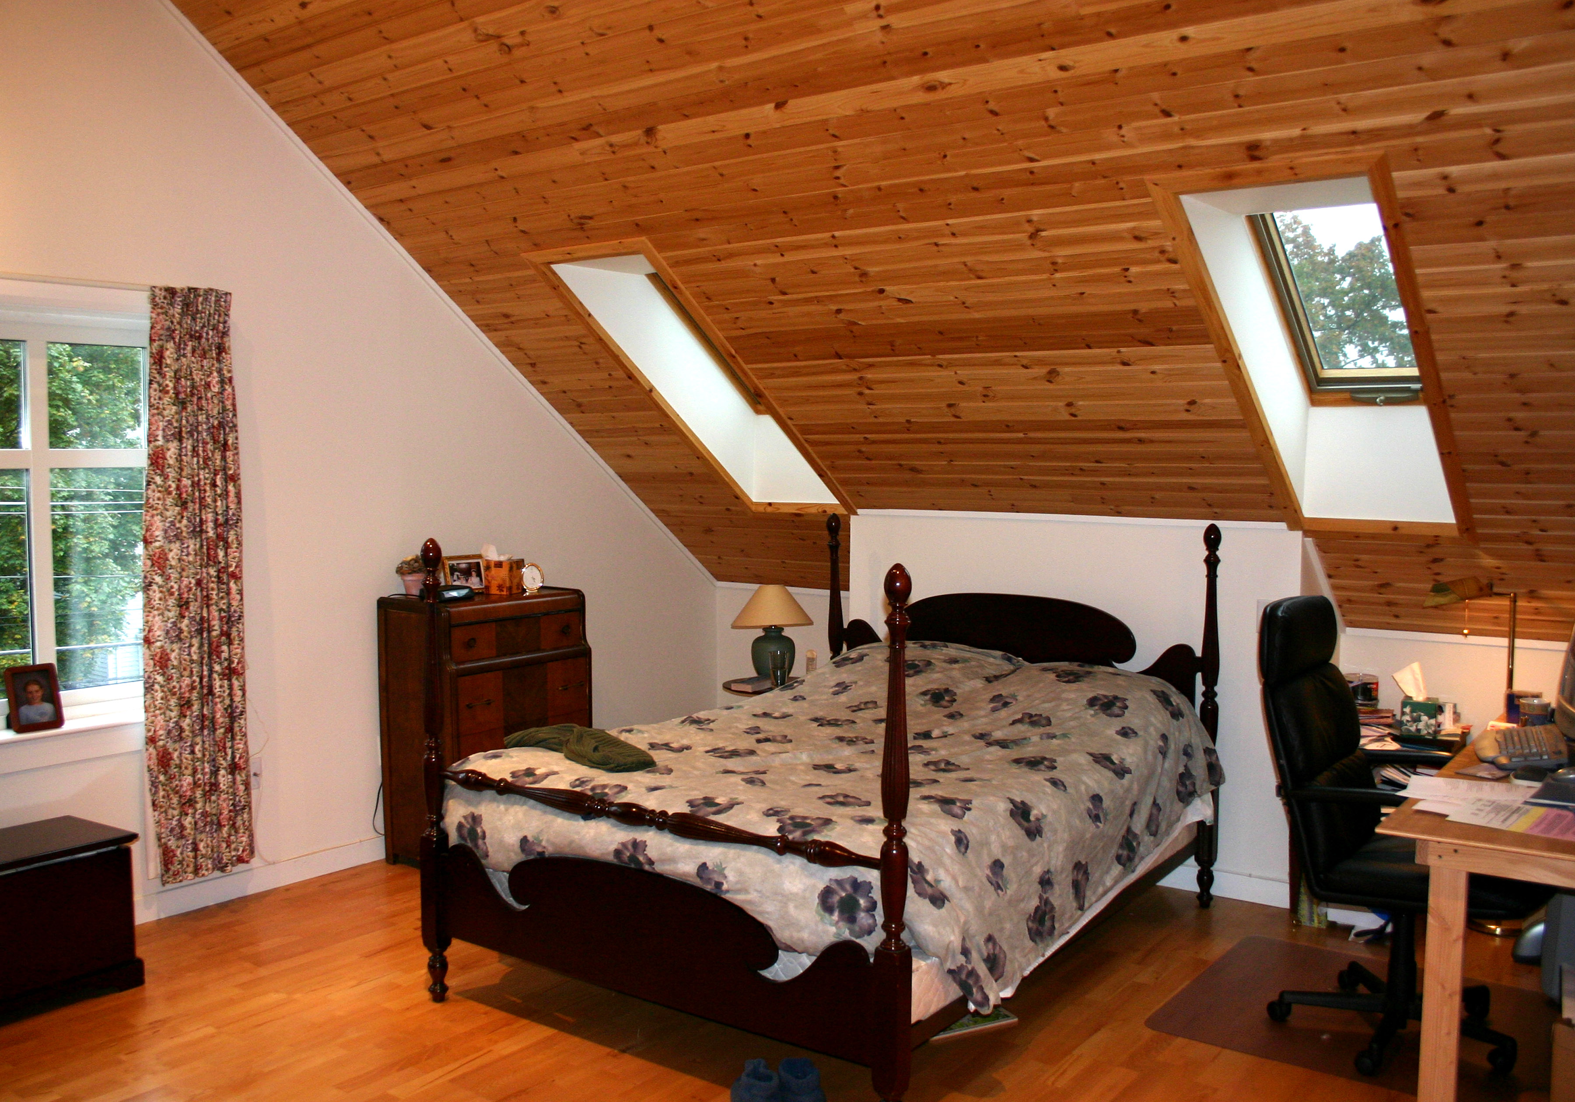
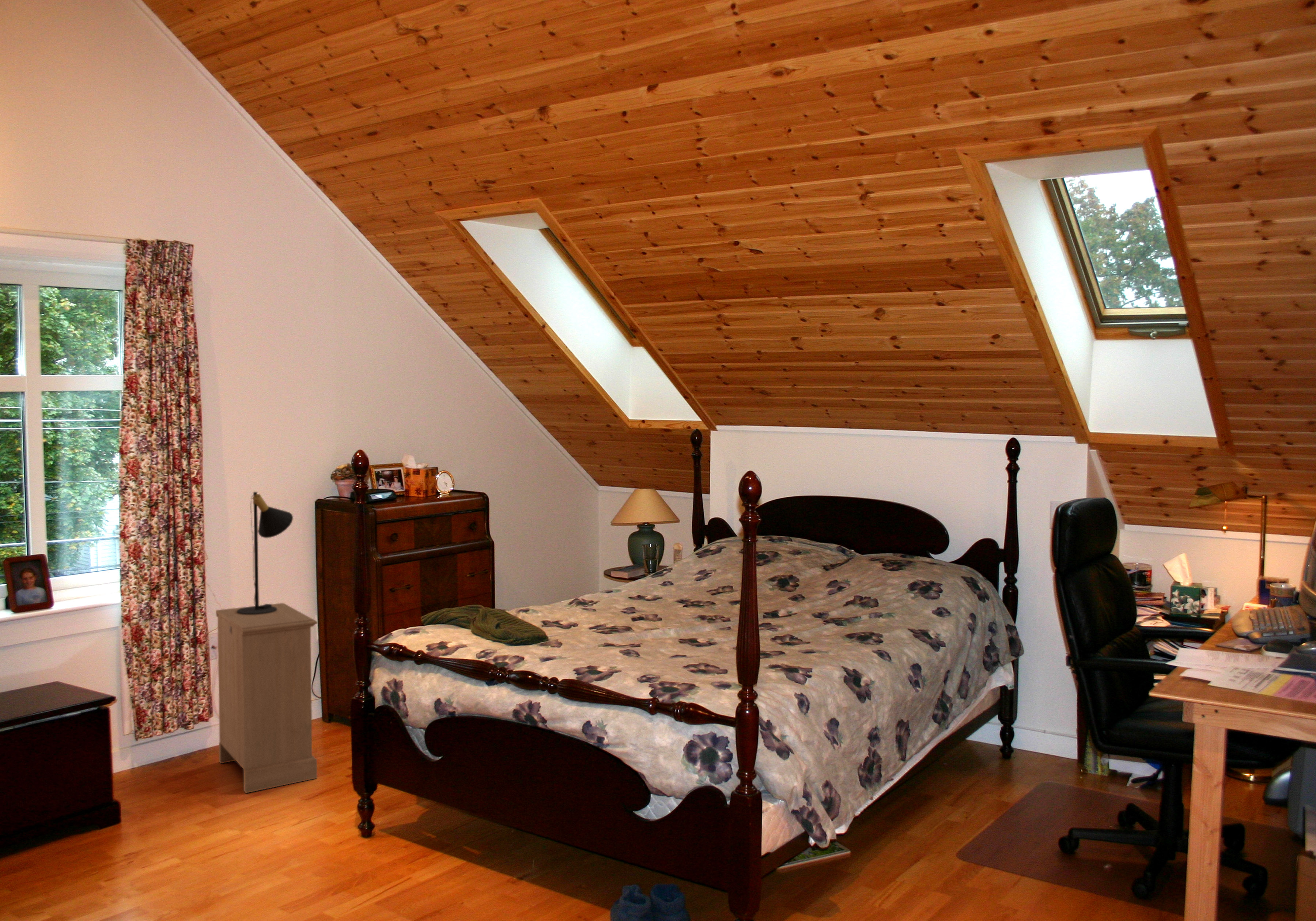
+ cabinet (266, 692)
+ table lamp (258, 550)
